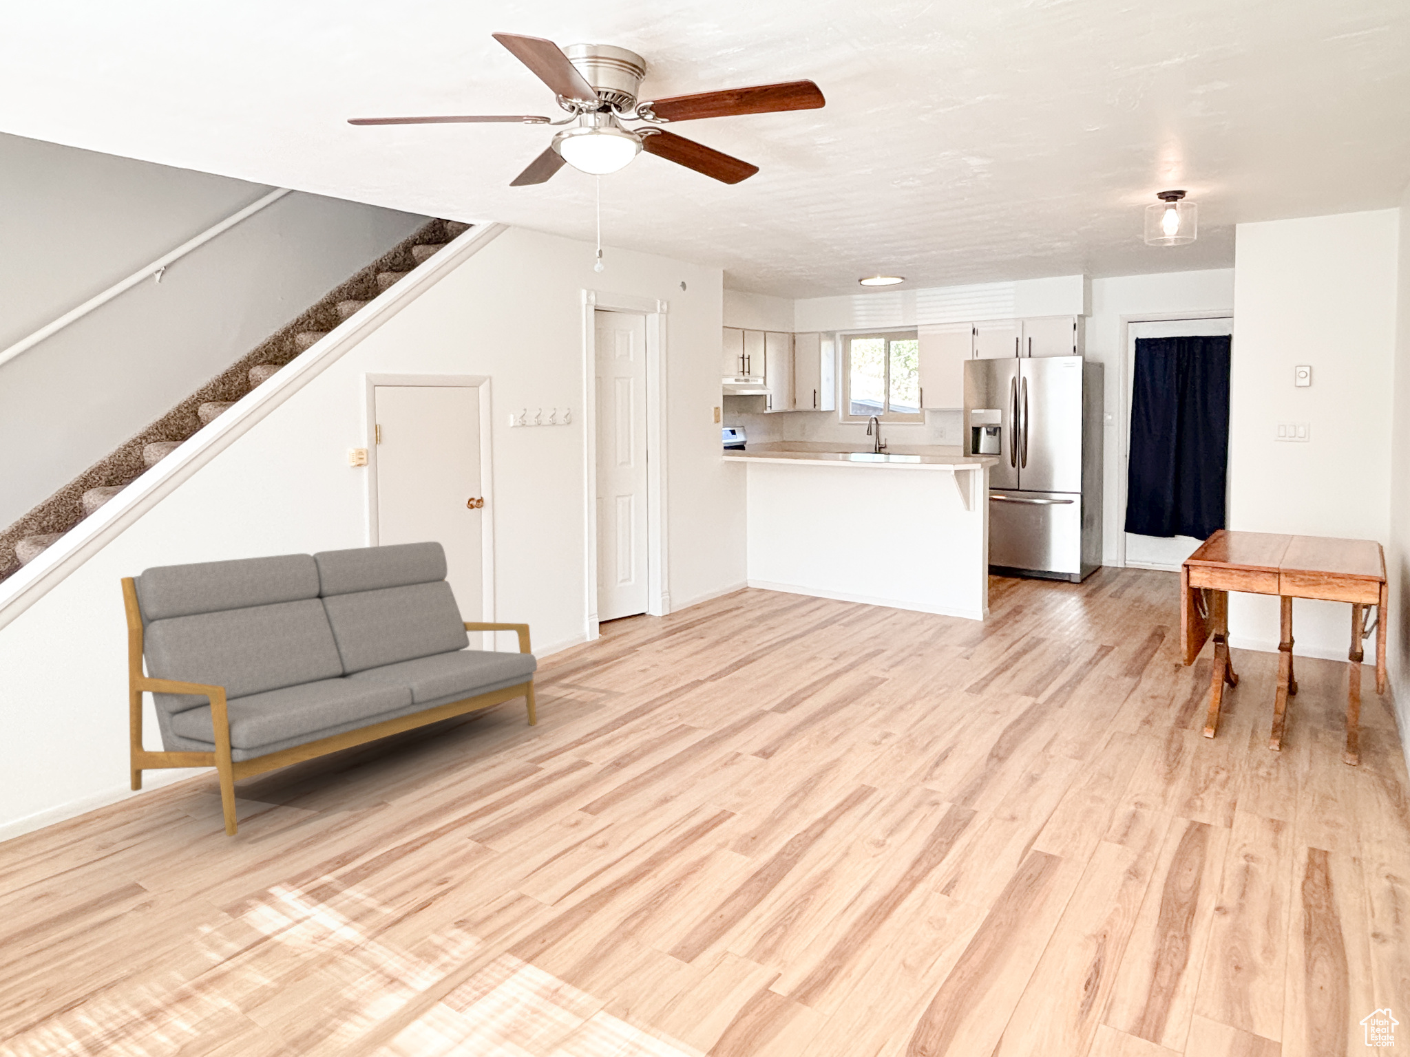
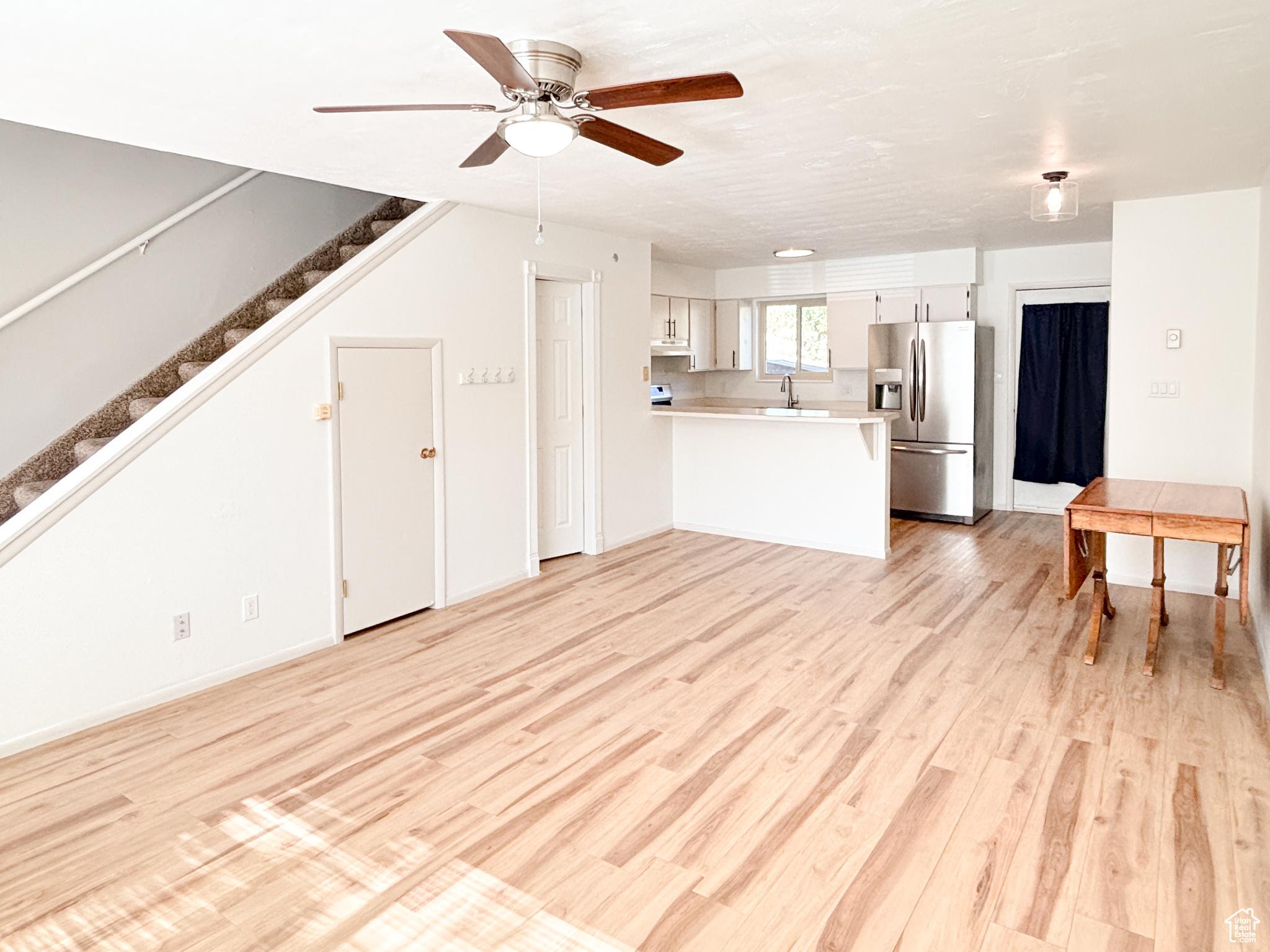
- loveseat (354, 658)
